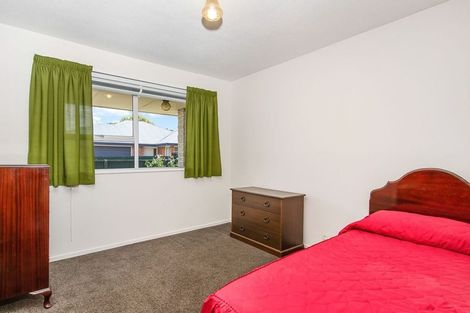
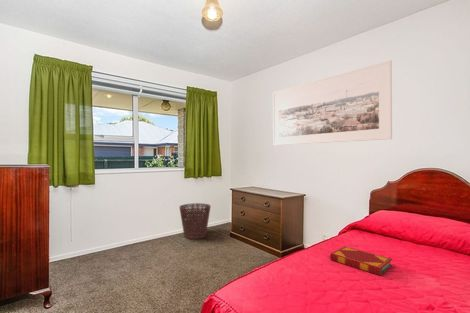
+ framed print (320, 111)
+ hardback book (360, 259)
+ basket (195, 220)
